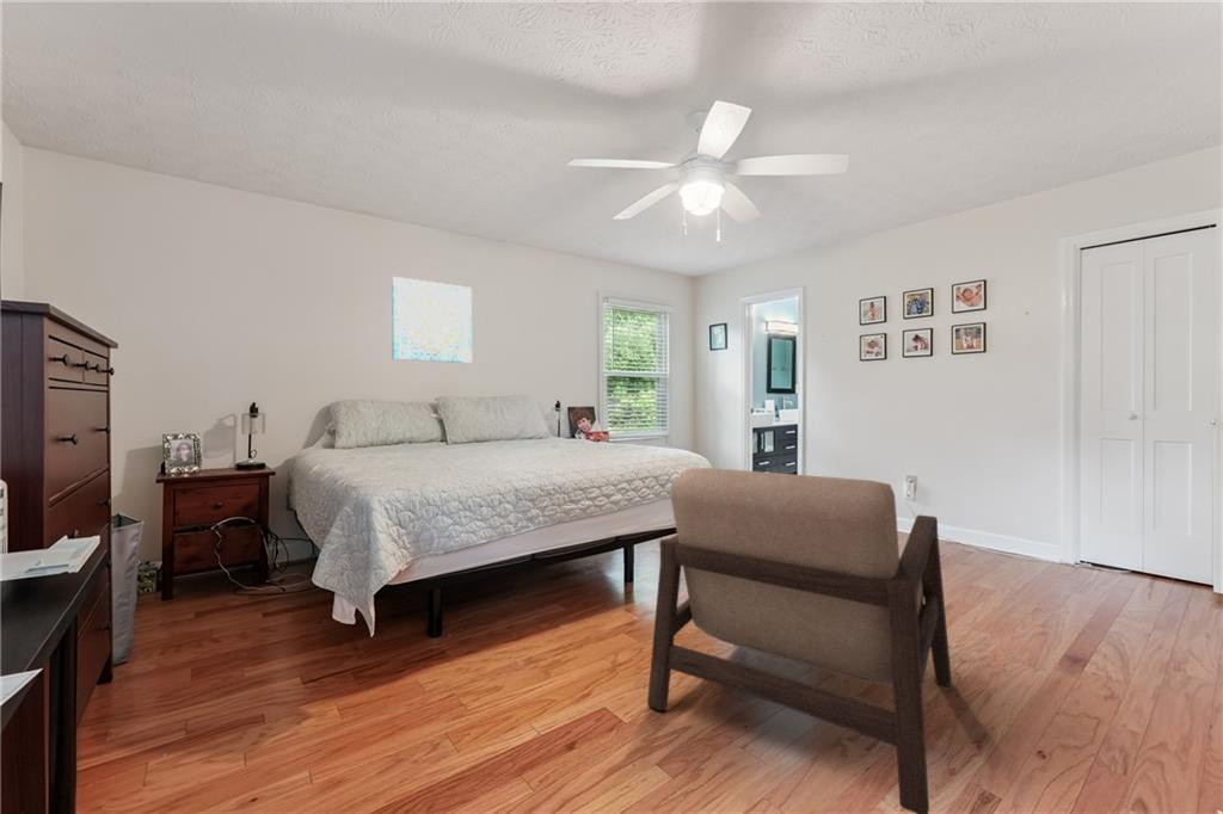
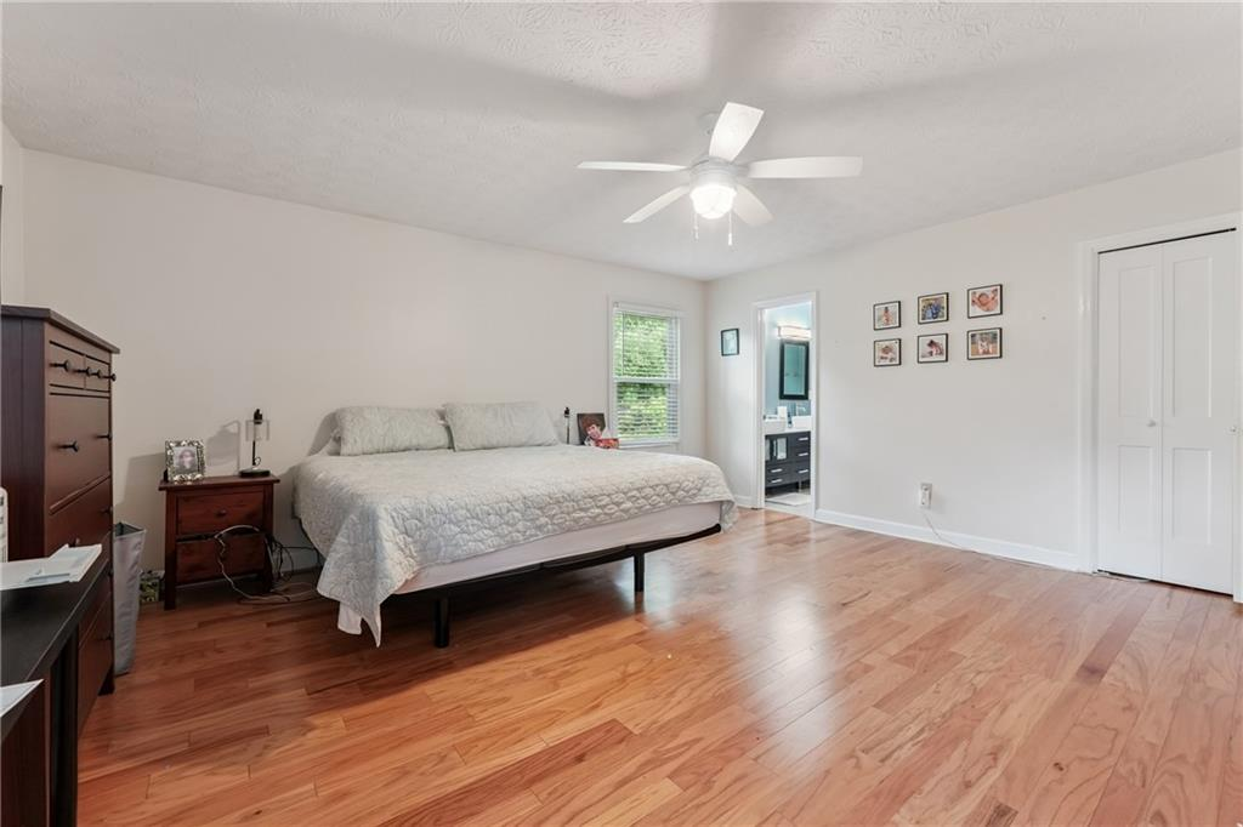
- armchair (805, 580)
- wall art (434, 321)
